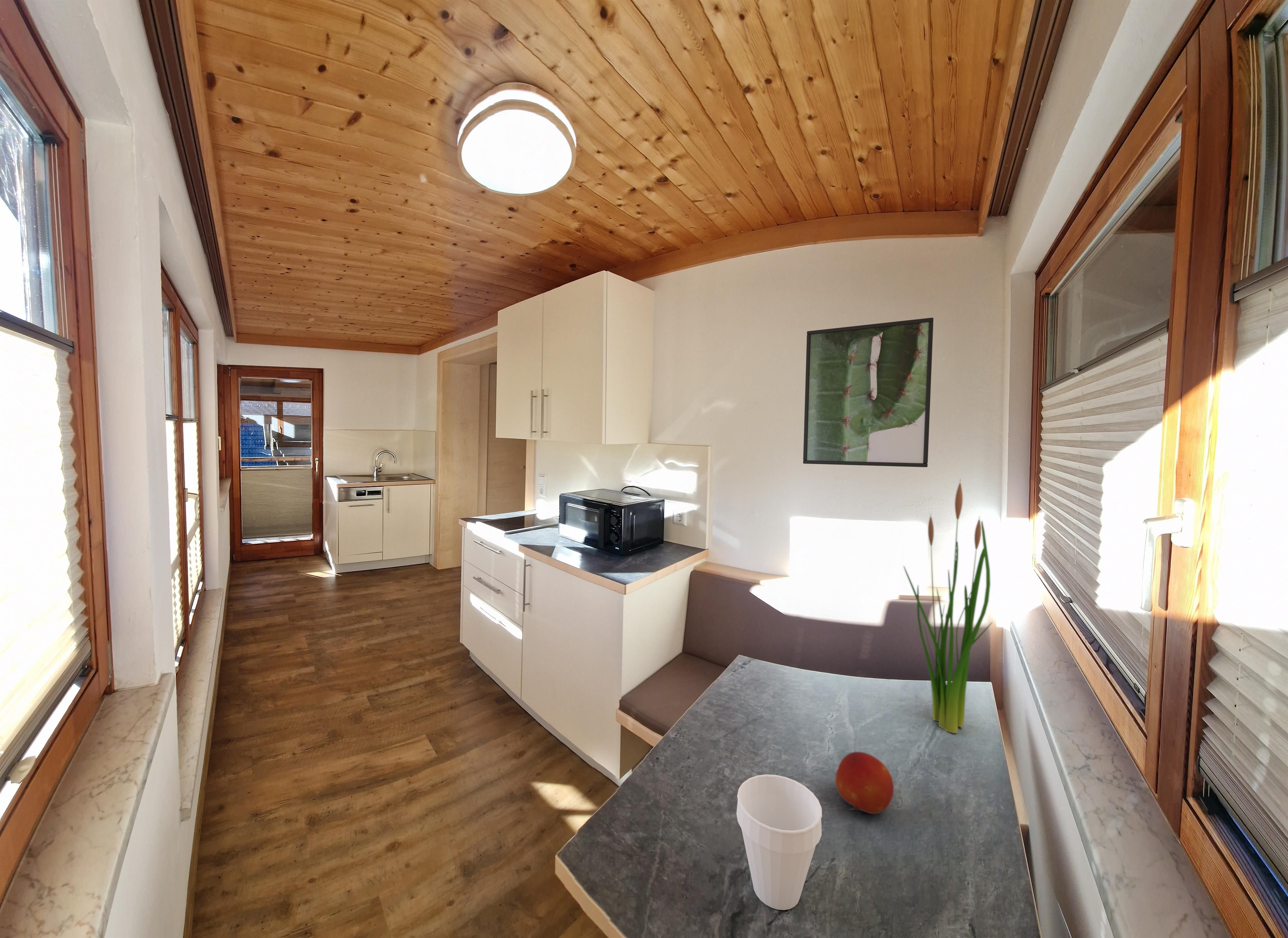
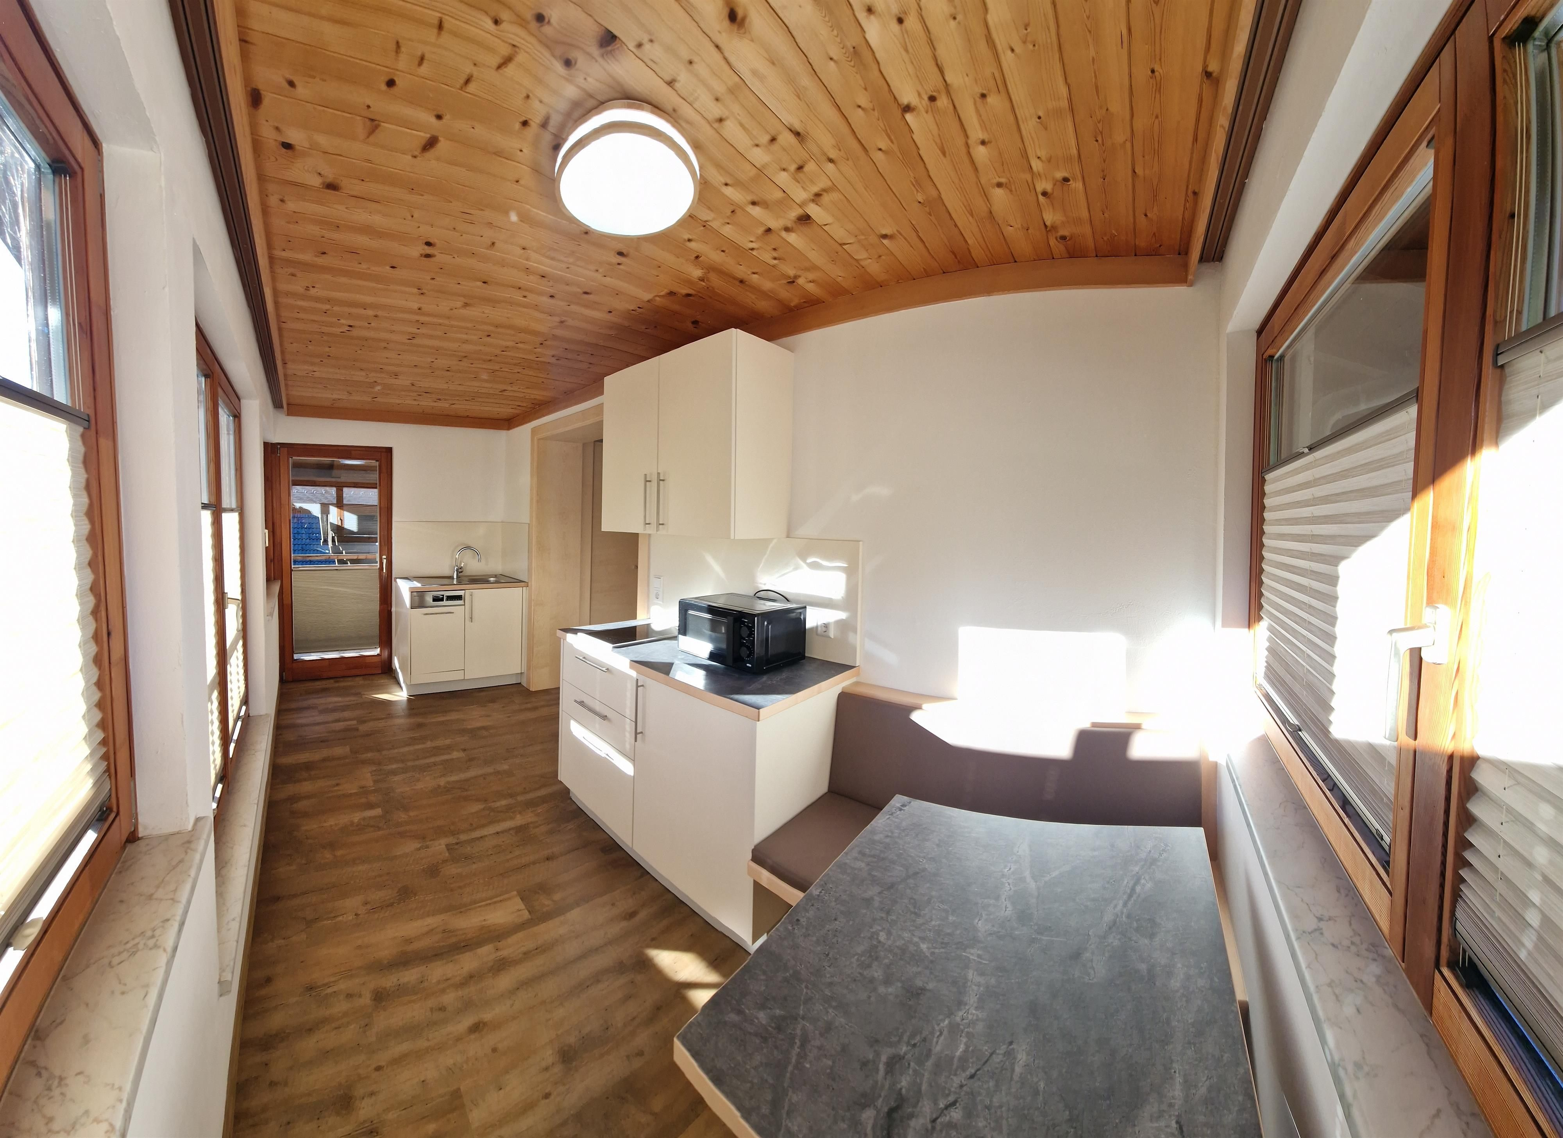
- plant (951, 601)
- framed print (864, 396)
- cup (777, 845)
- fruit (864, 780)
